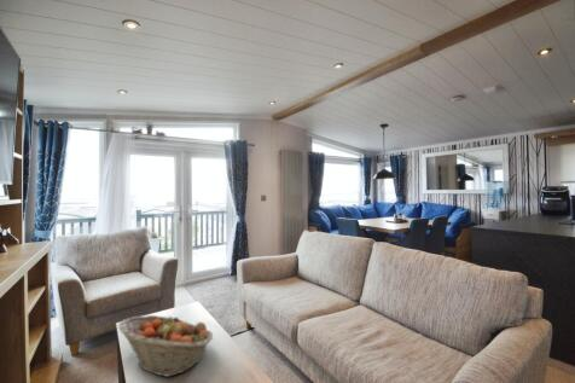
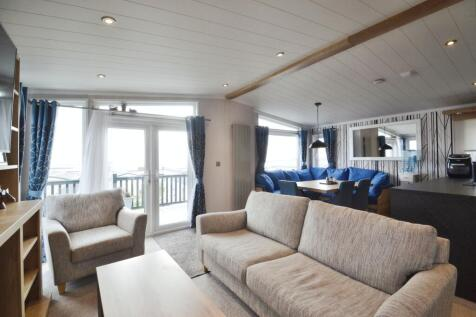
- fruit basket (167, 337)
